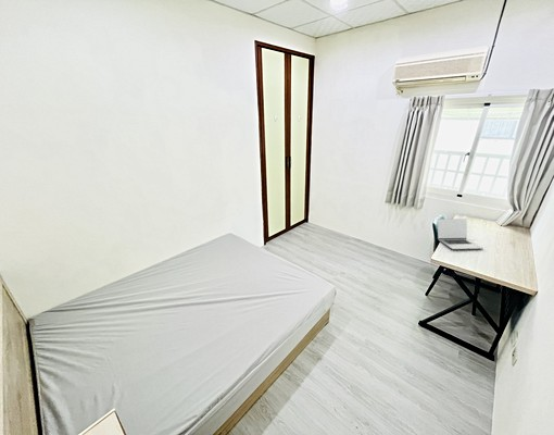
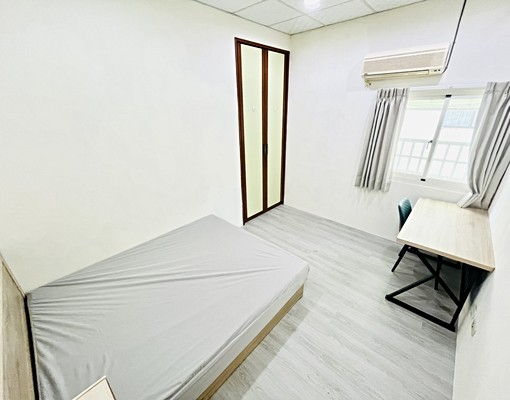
- laptop (459, 233)
